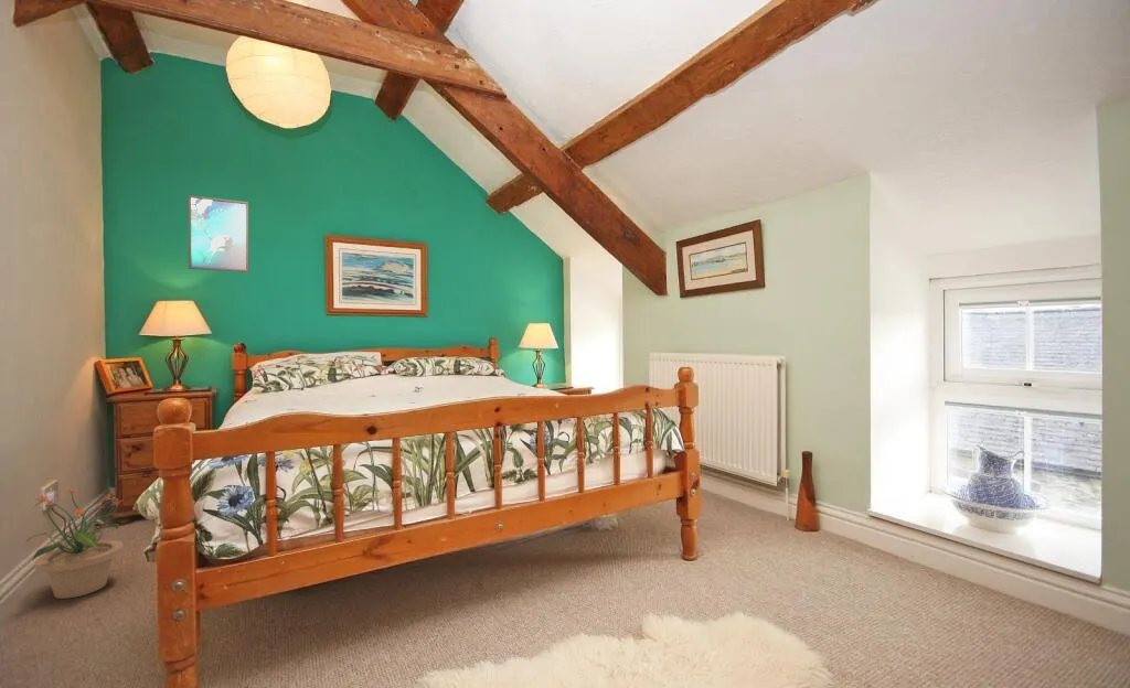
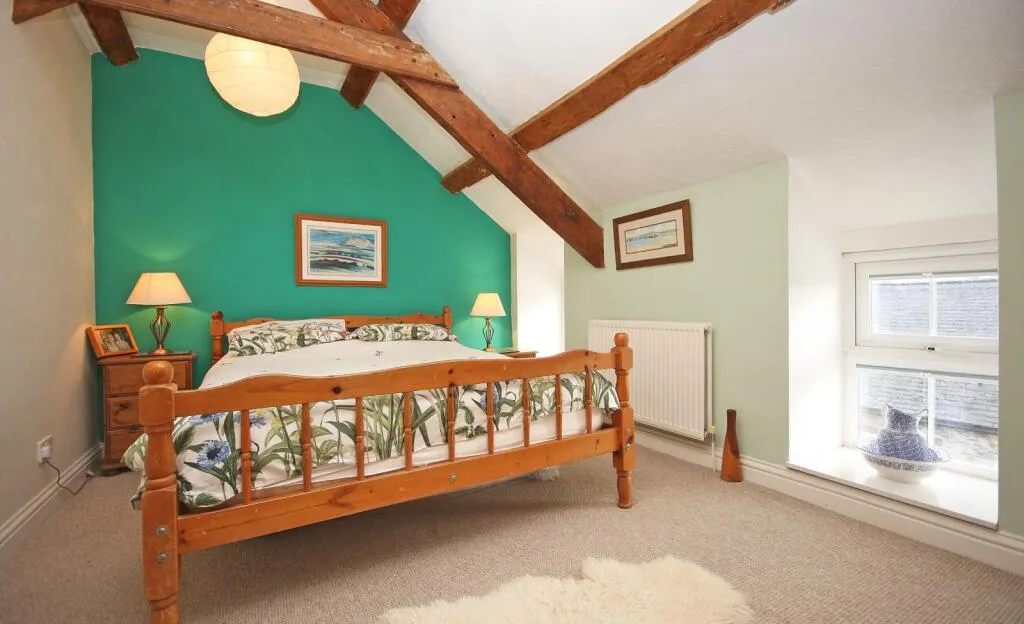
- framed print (218, 234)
- potted plant (74, 540)
